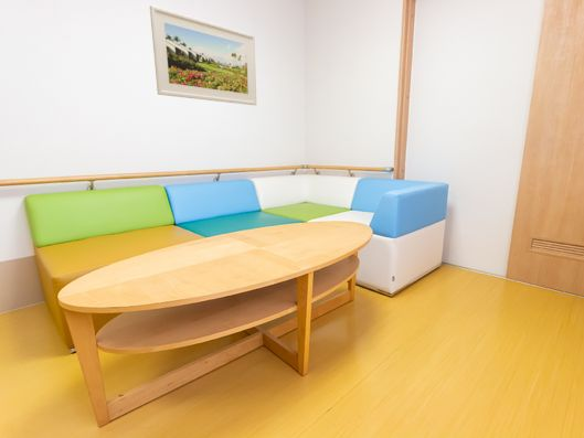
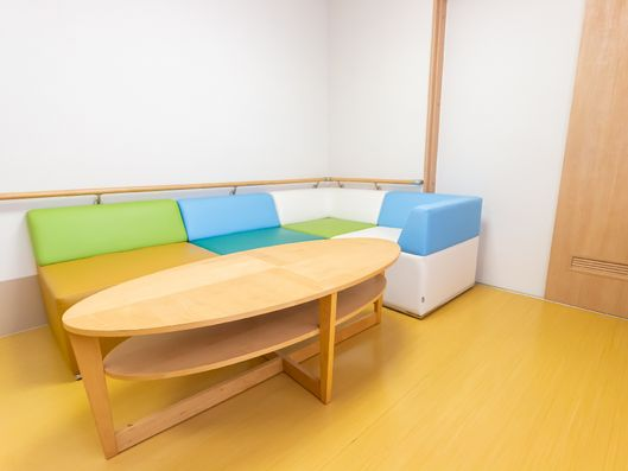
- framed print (210, 62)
